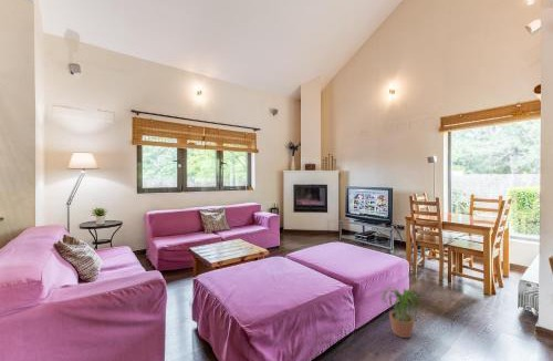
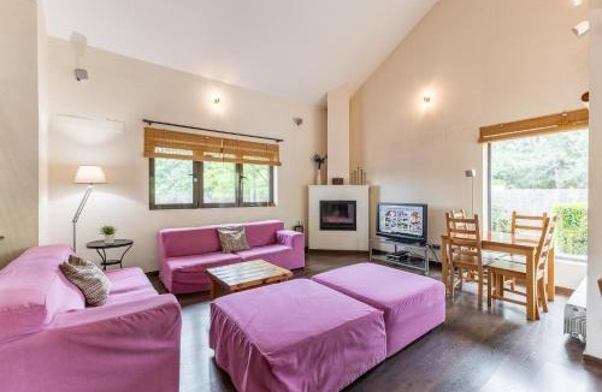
- potted plant (398, 309)
